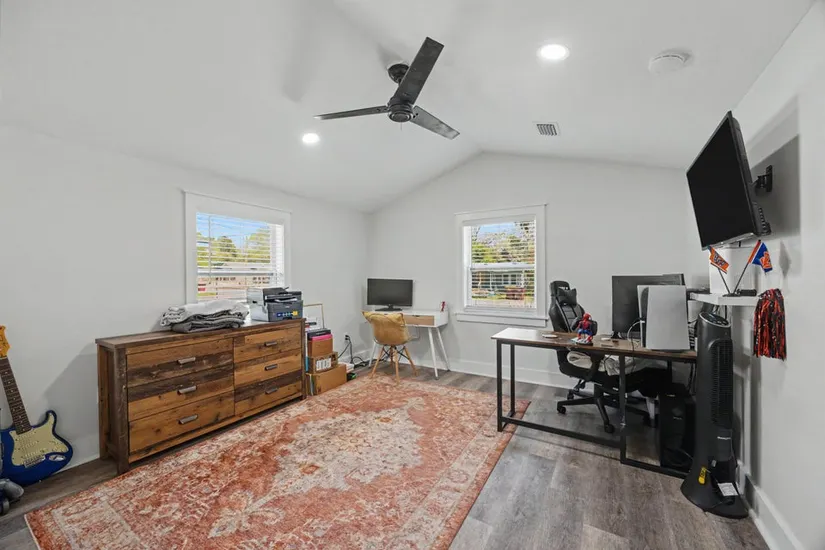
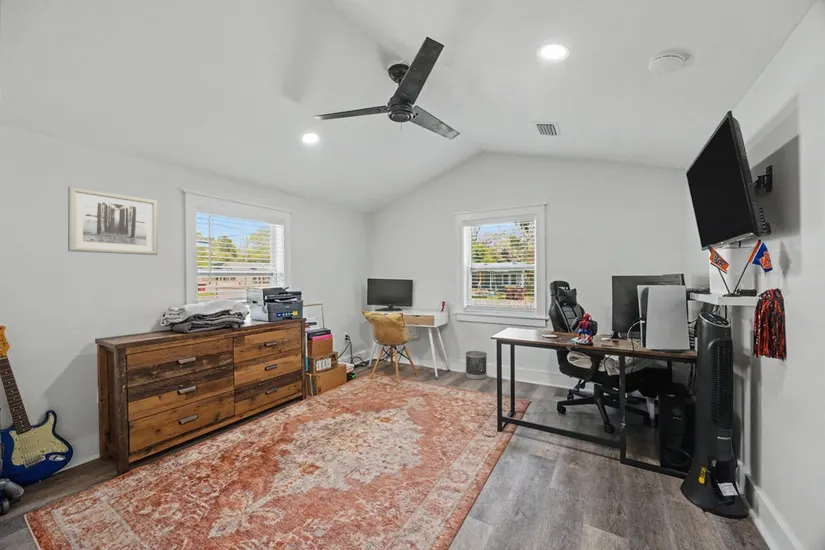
+ wall art (116, 223)
+ wastebasket (476, 364)
